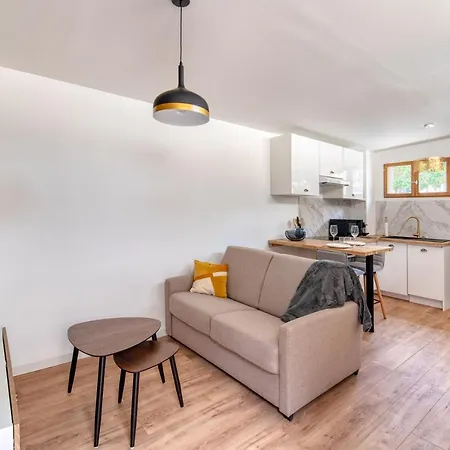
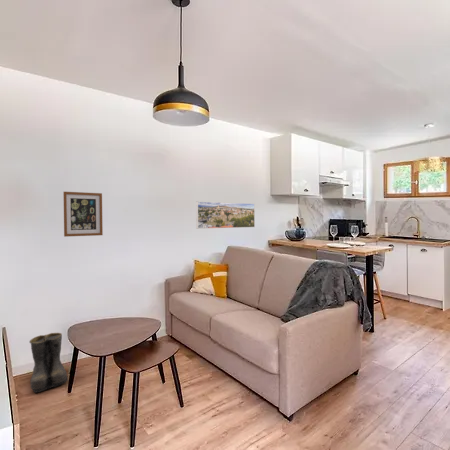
+ boots (47, 359)
+ wall art (83, 214)
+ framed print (227, 215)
